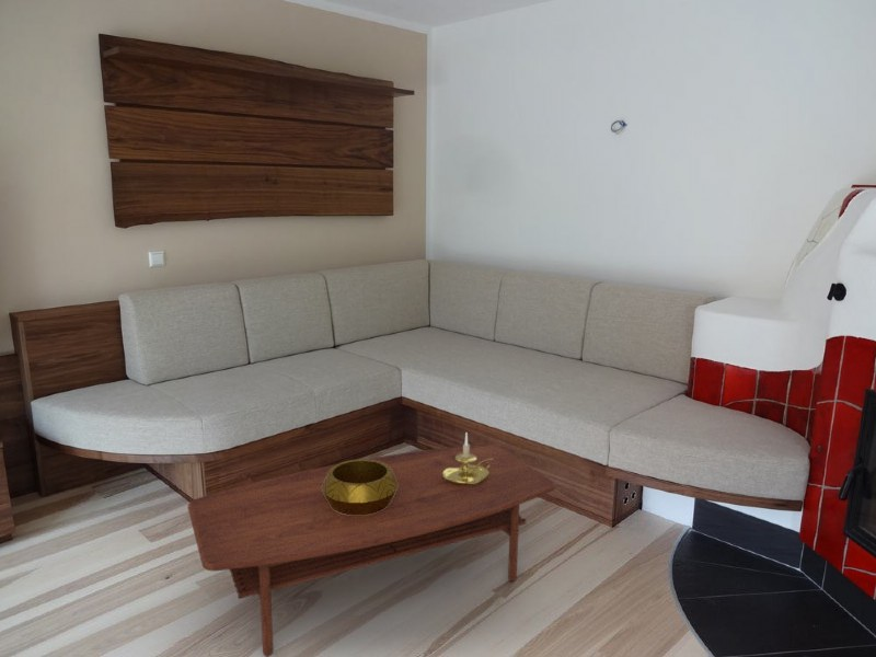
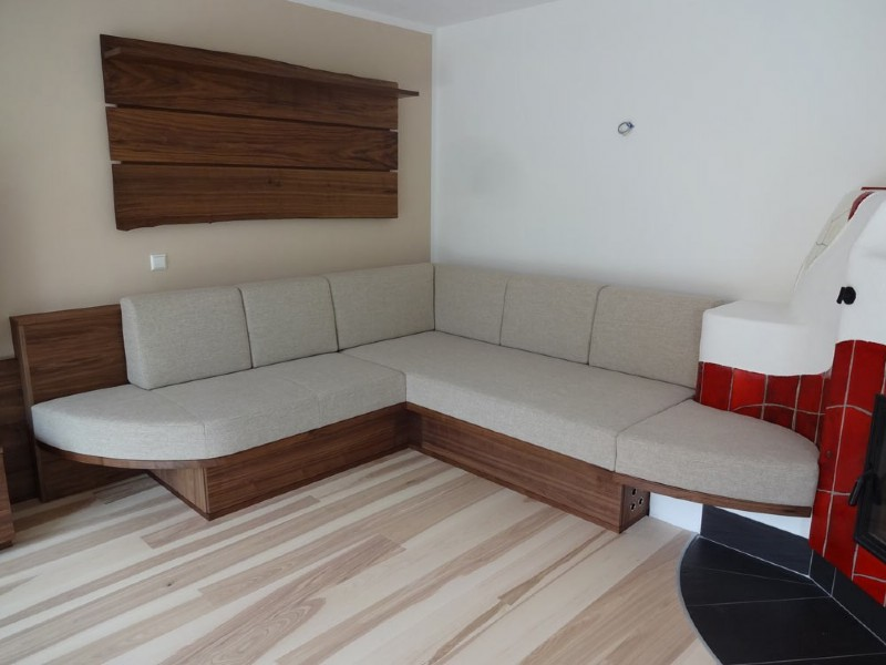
- decorative bowl (359, 485)
- coffee table (380, 539)
- candle holder (469, 453)
